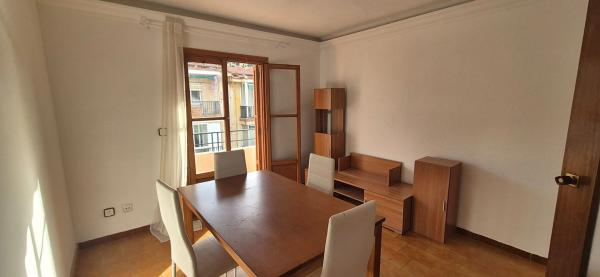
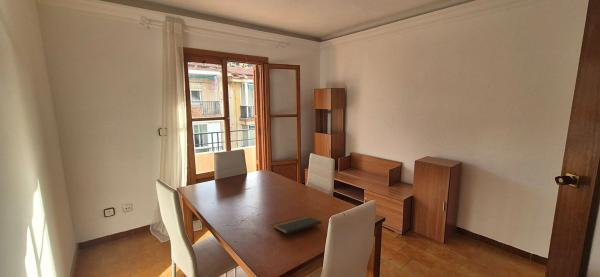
+ notepad (297, 224)
